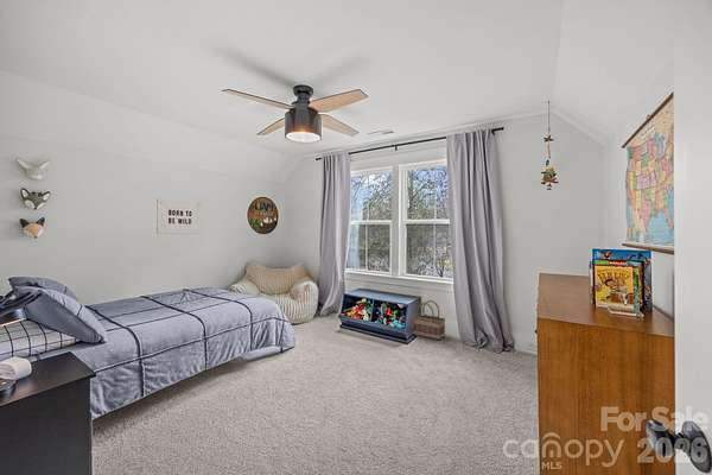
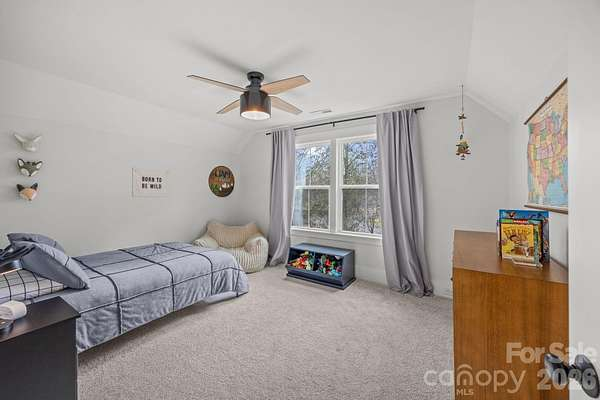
- basket (428, 318)
